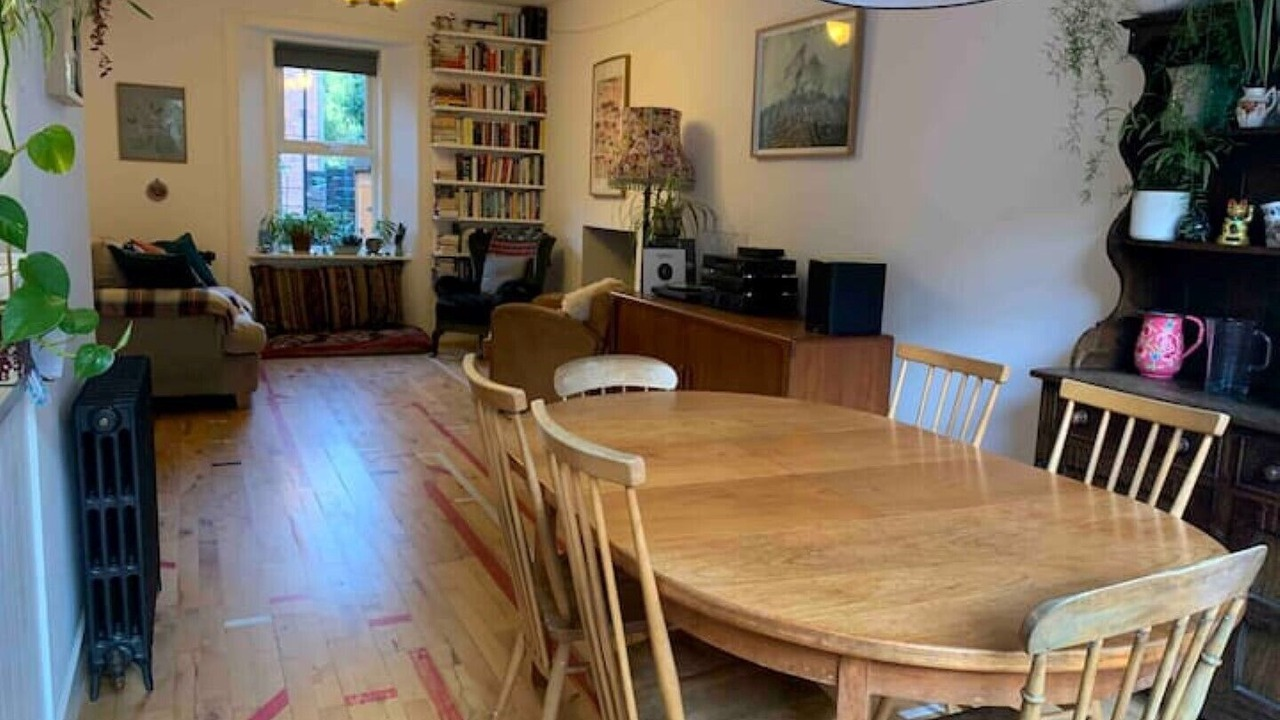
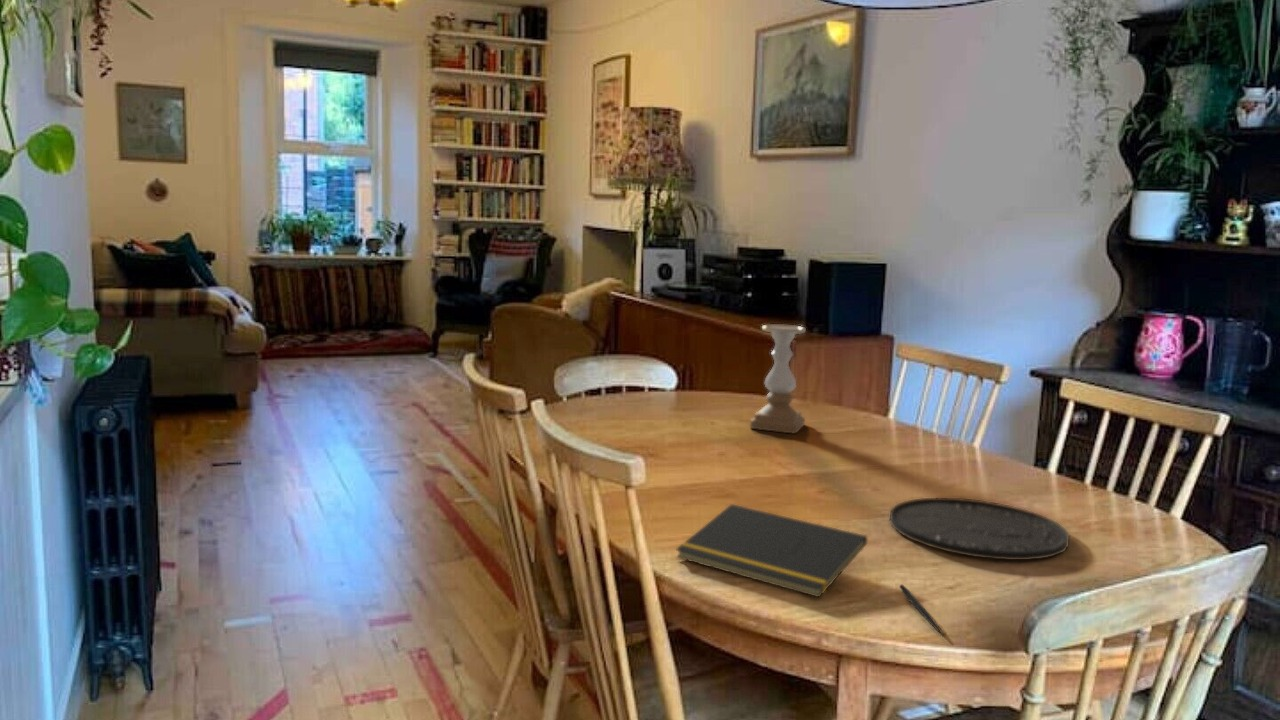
+ candle holder (780, 377)
+ notepad (771, 546)
+ plate (976, 526)
+ pen (921, 609)
